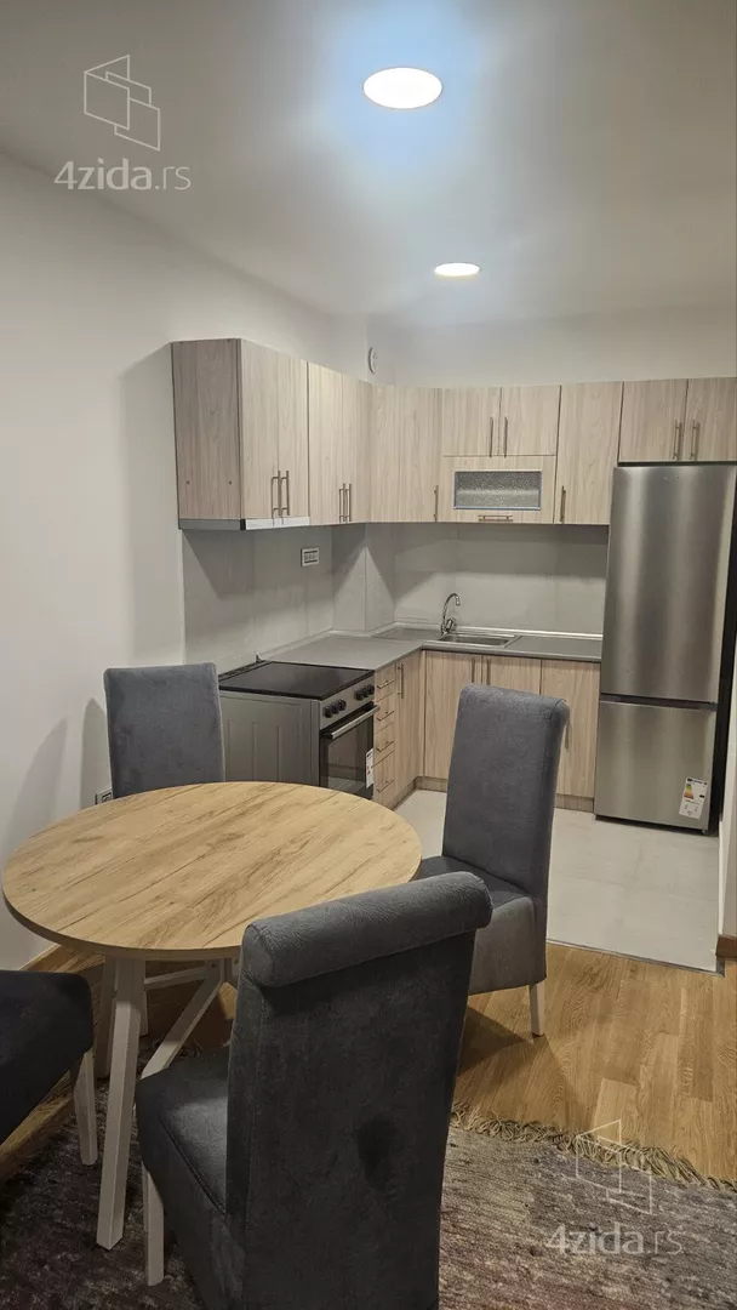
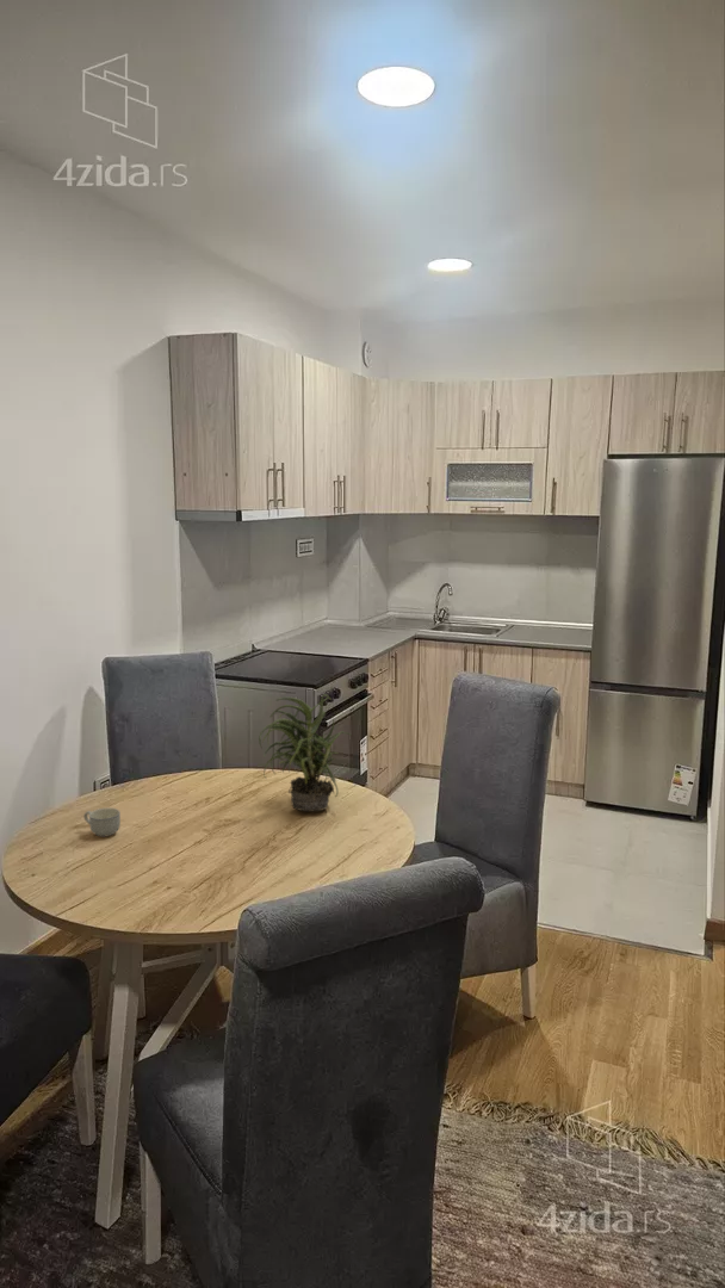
+ potted plant (300, 748)
+ cup (101, 822)
